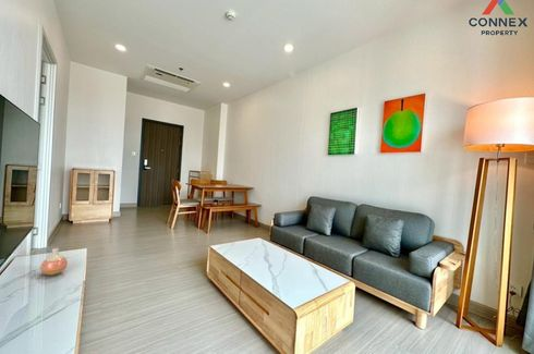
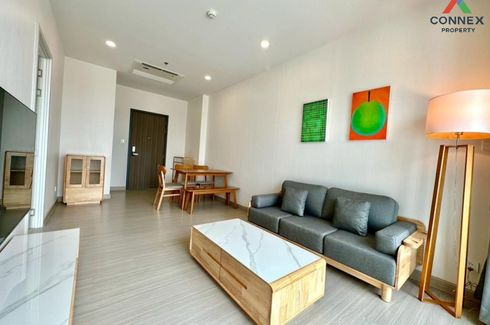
- vase (54, 260)
